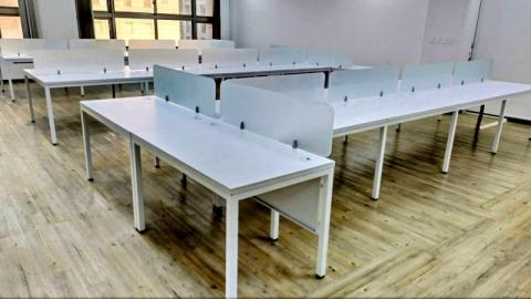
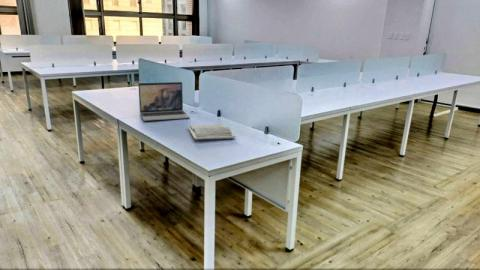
+ book (210, 130)
+ laptop (163, 100)
